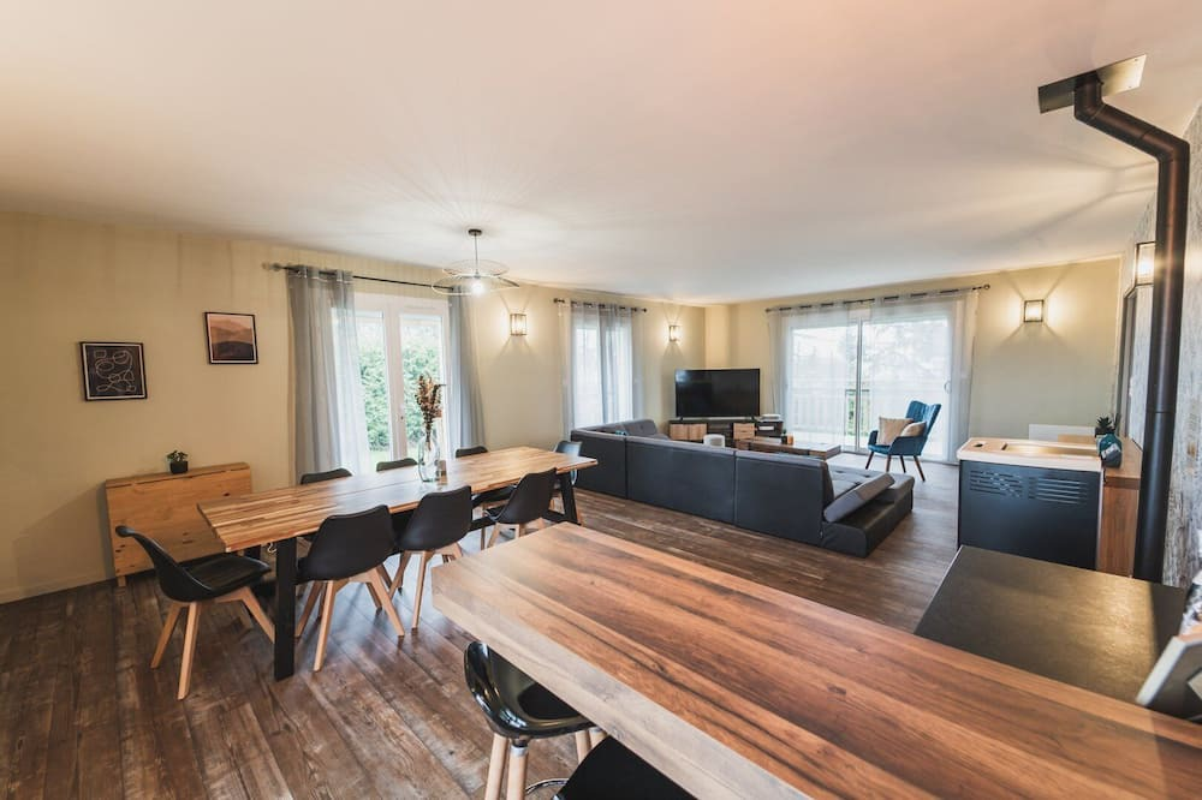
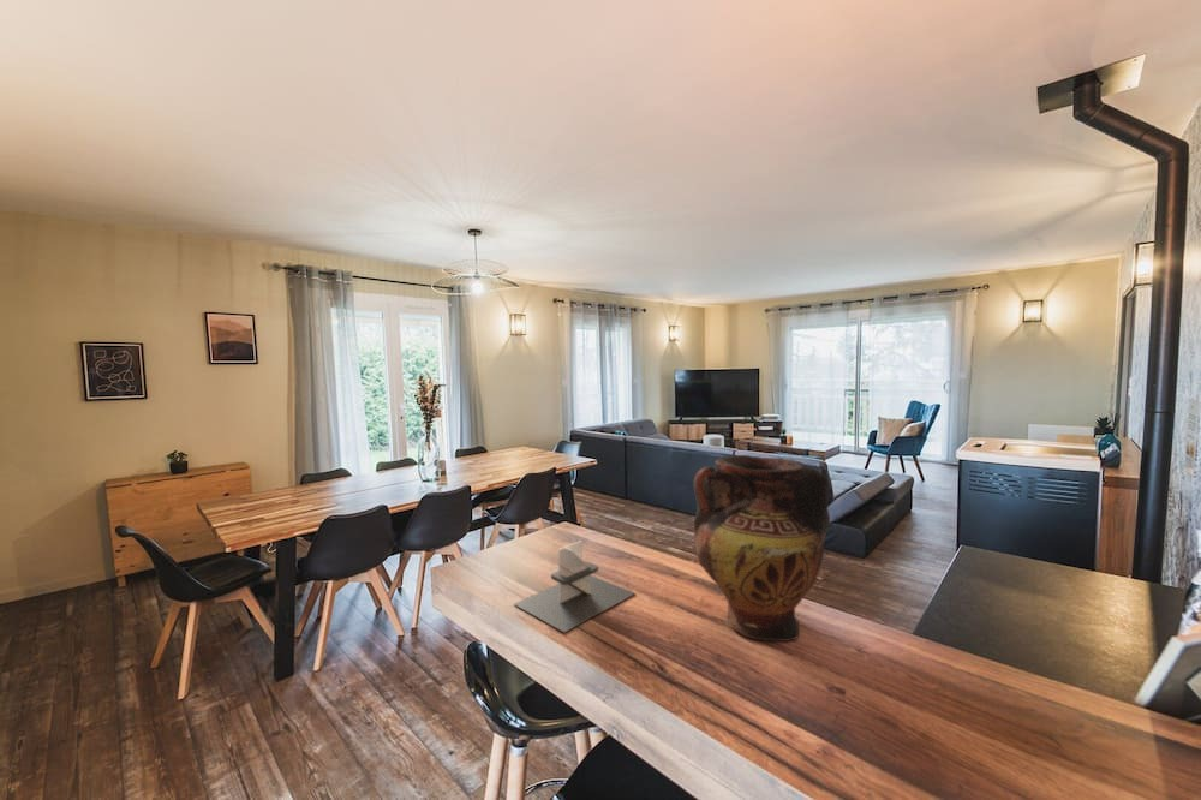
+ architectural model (575, 572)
+ vase (760, 541)
